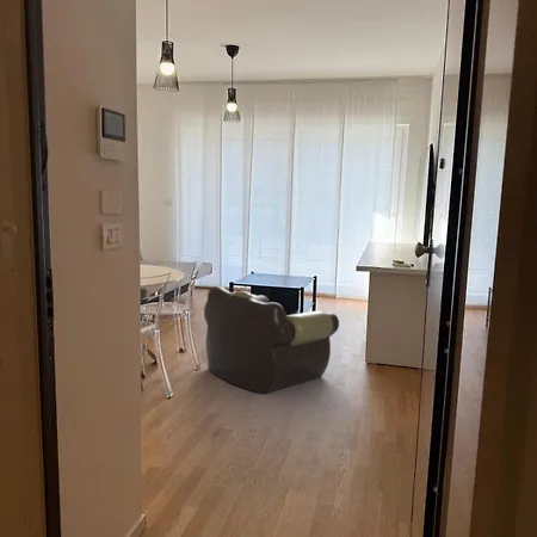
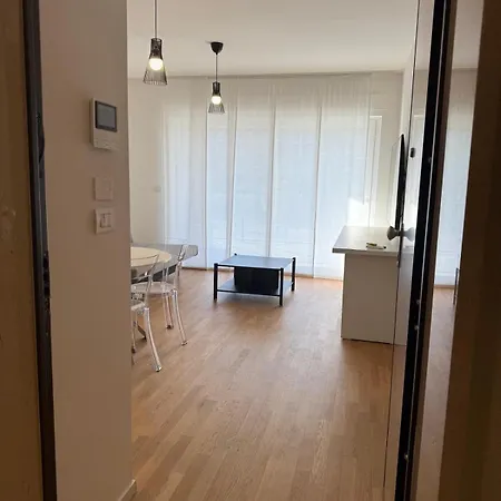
- armchair (263, 331)
